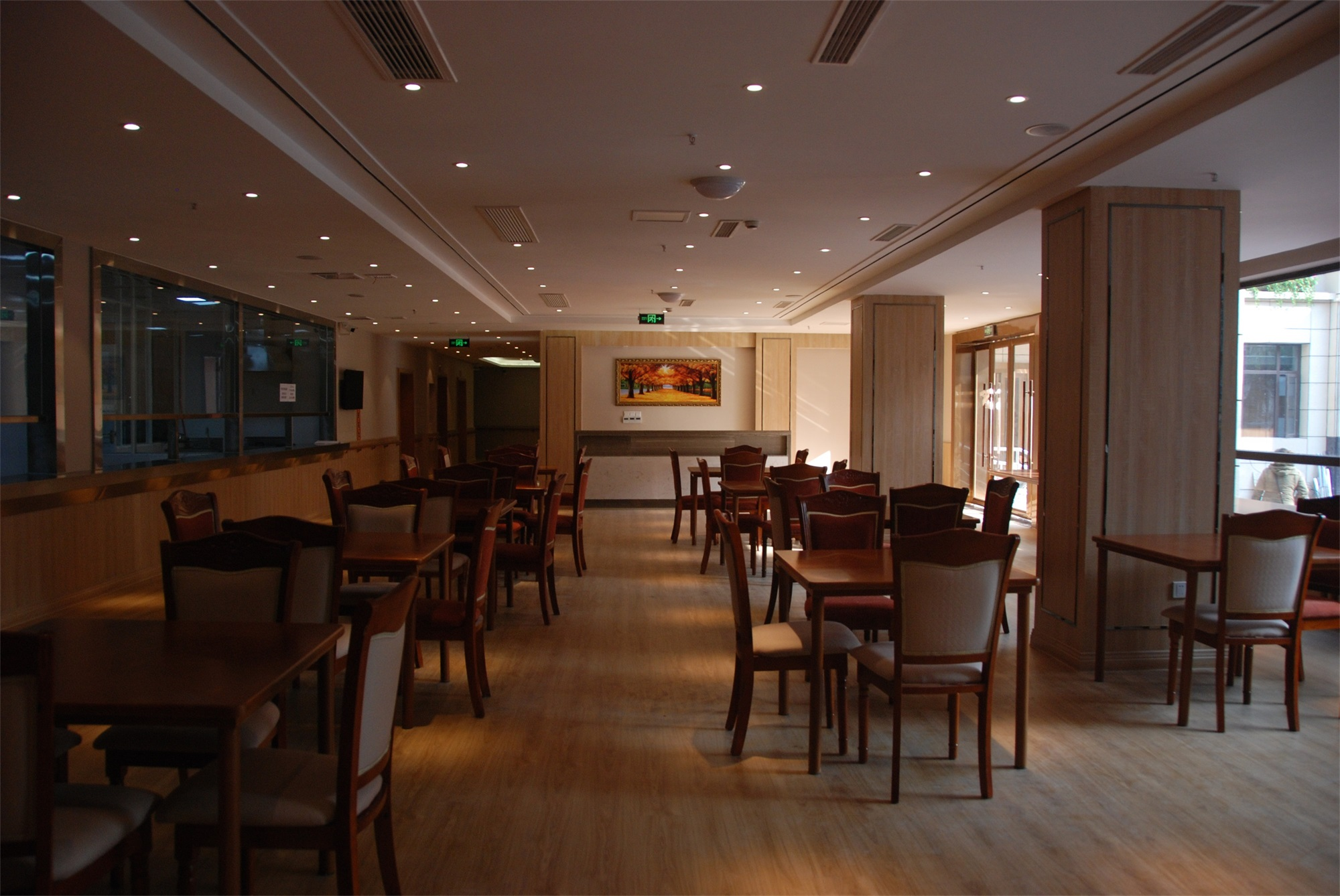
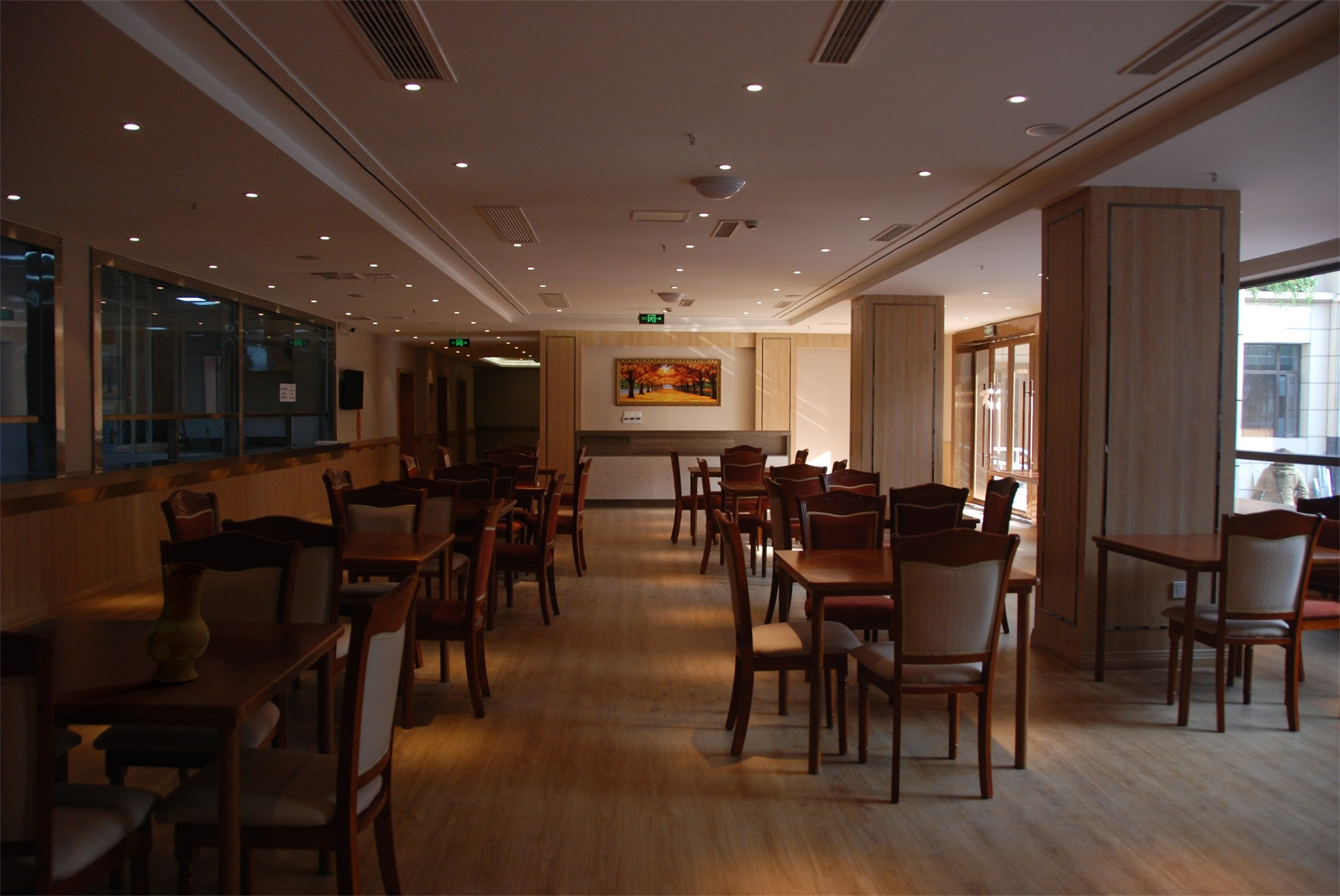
+ ceramic jug (174, 621)
